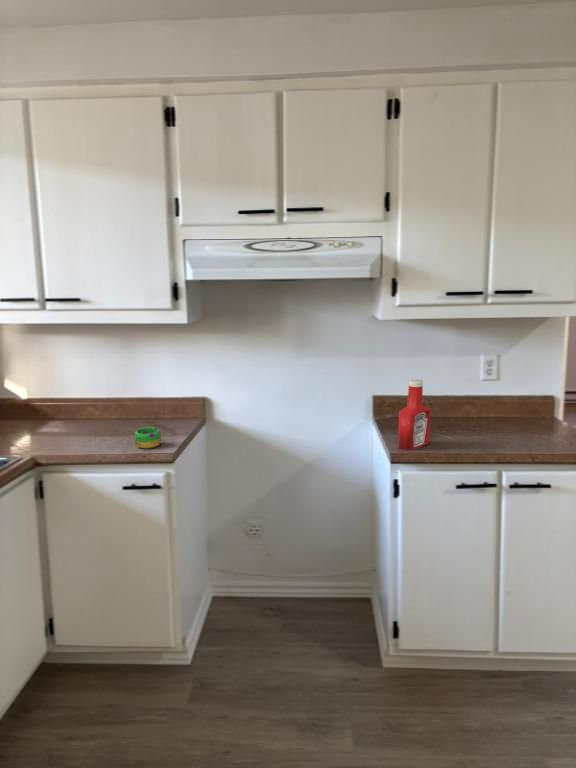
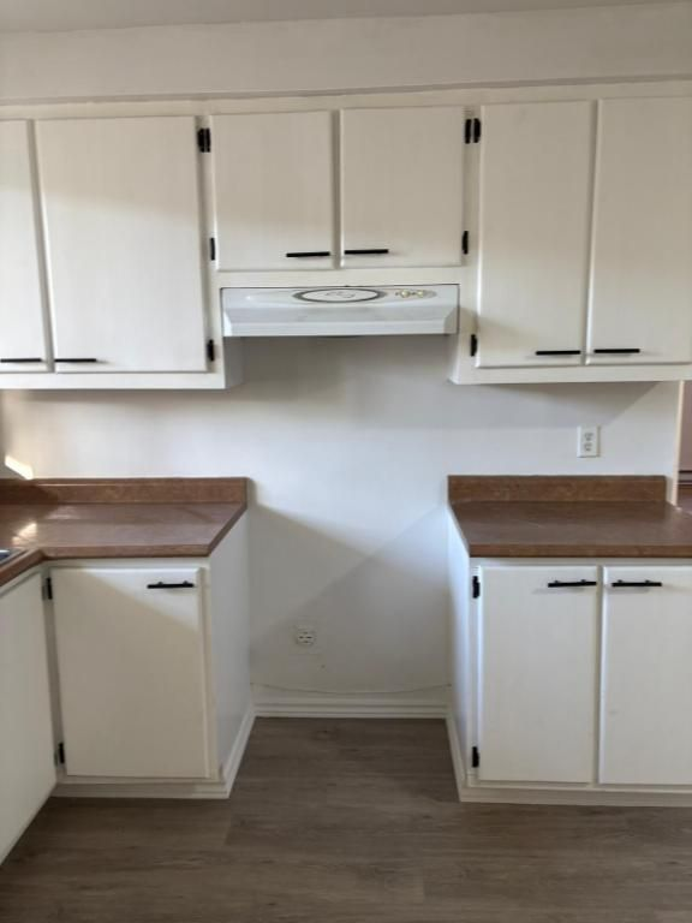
- mug (145, 438)
- soap bottle (414, 413)
